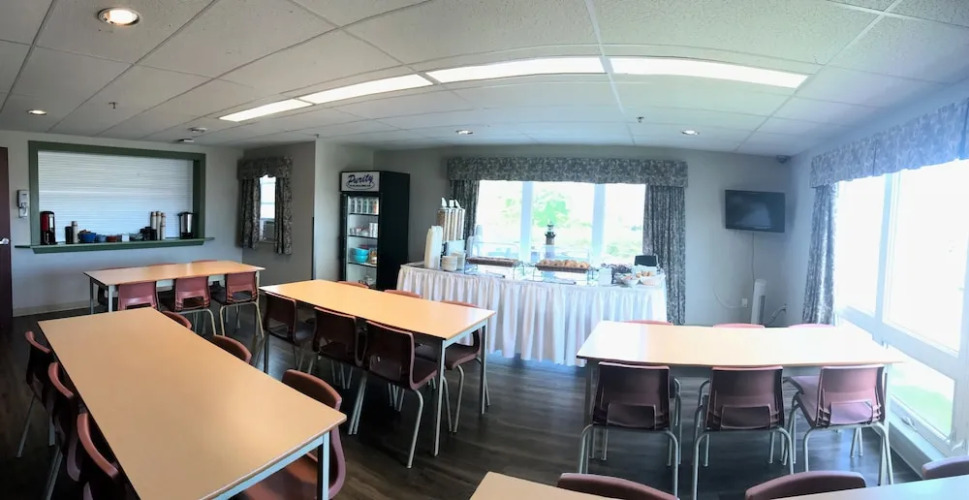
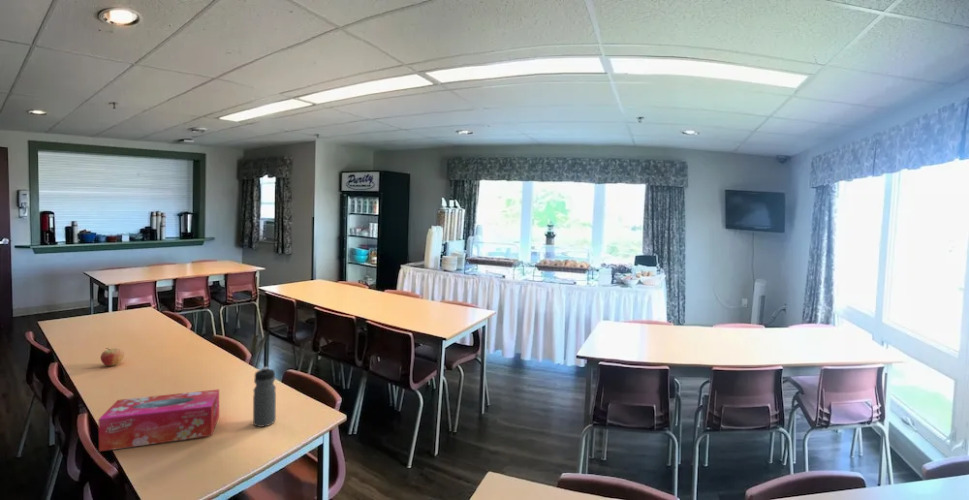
+ tissue box (164, 417)
+ fruit (112, 356)
+ water bottle (264, 395)
